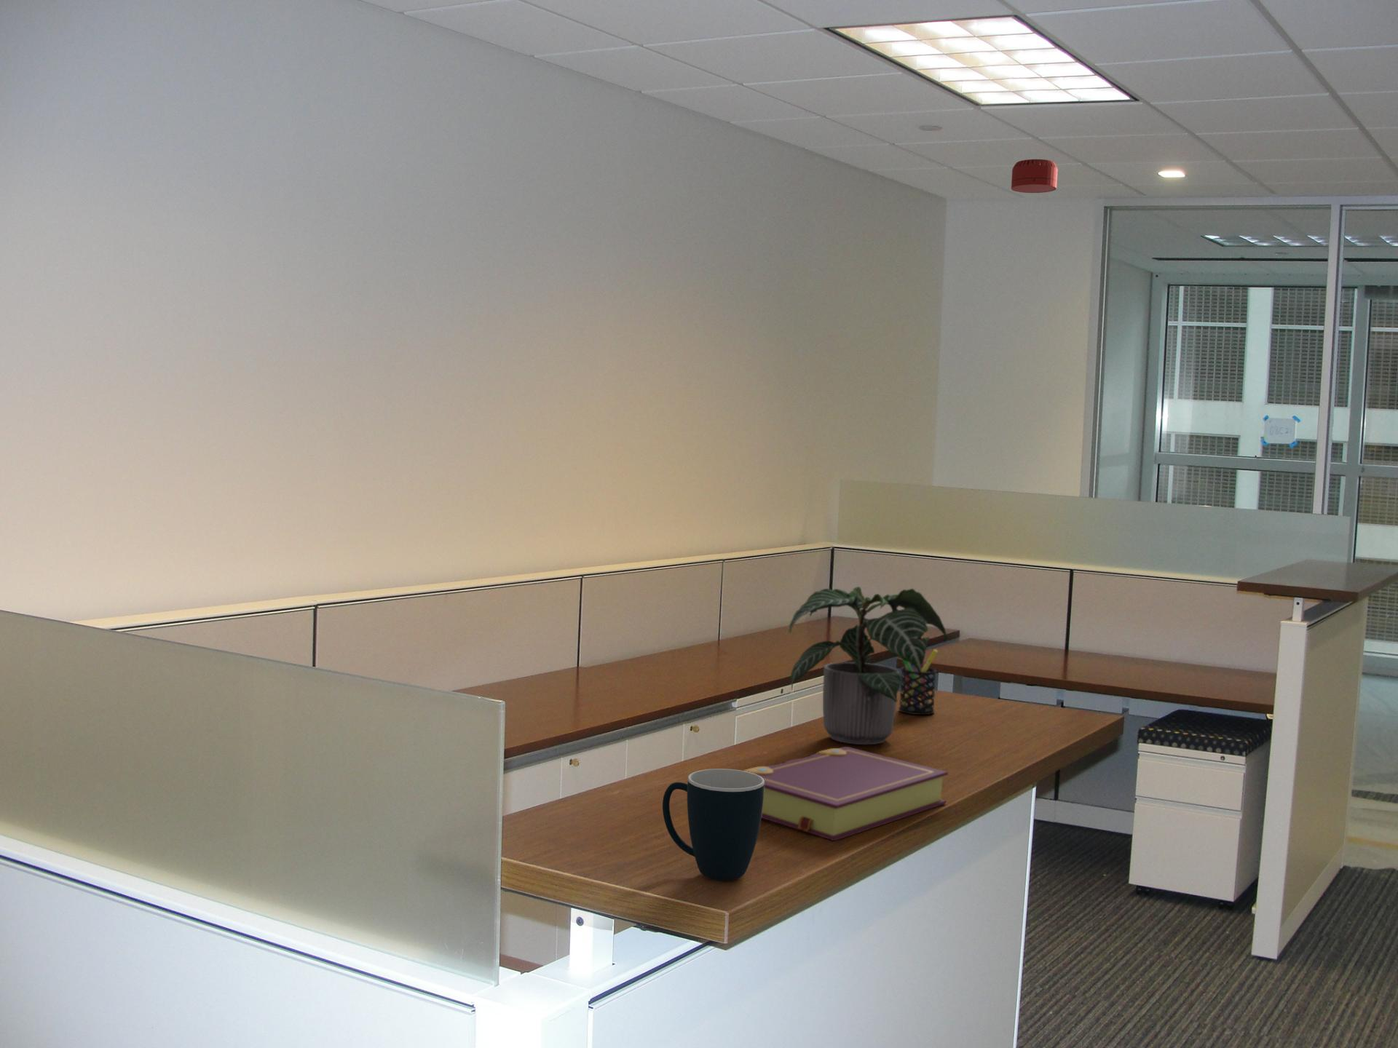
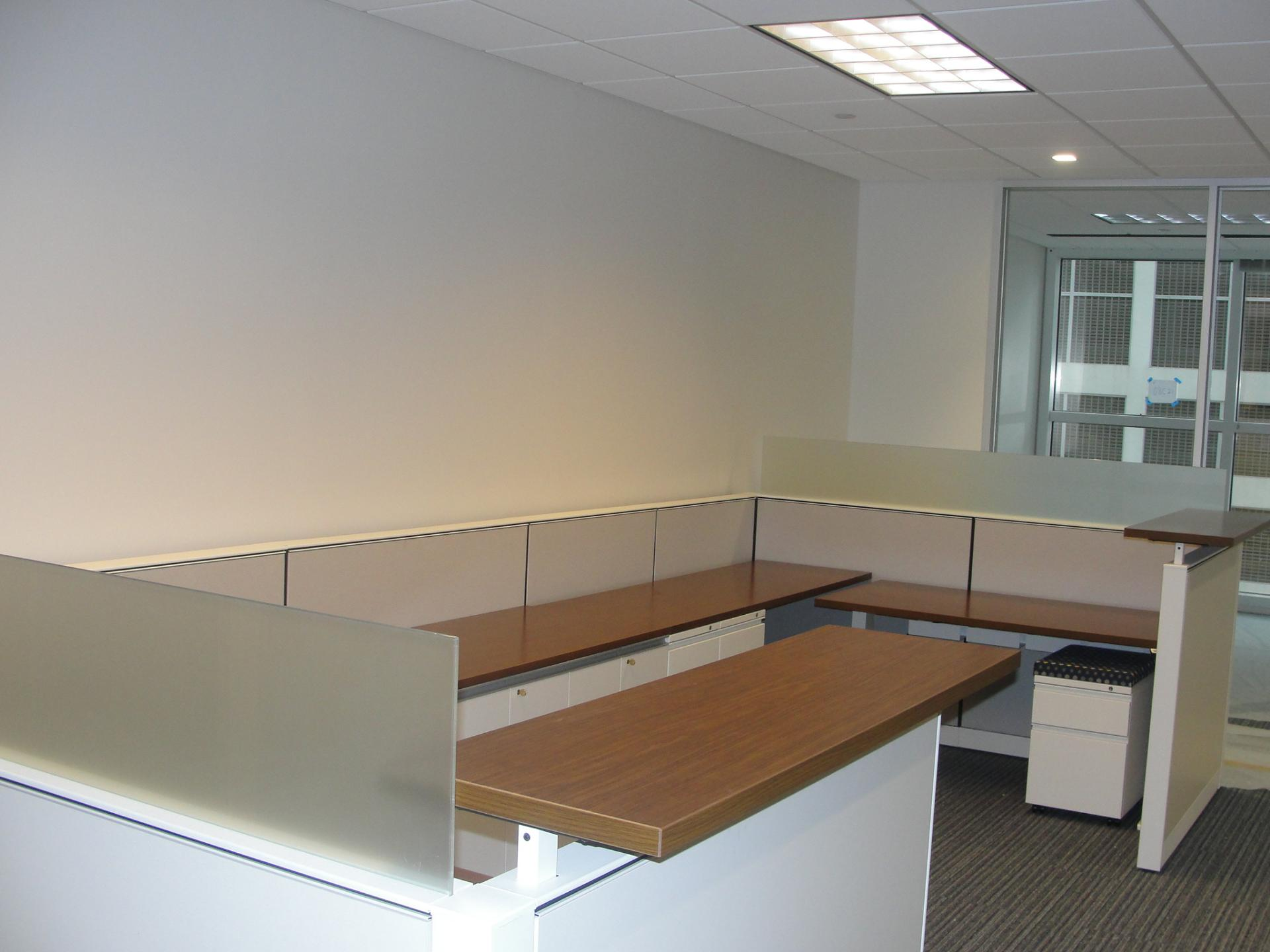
- potted plant (863, 664)
- pen holder (914, 675)
- book (834, 787)
- mug (710, 823)
- smoke detector (1034, 175)
